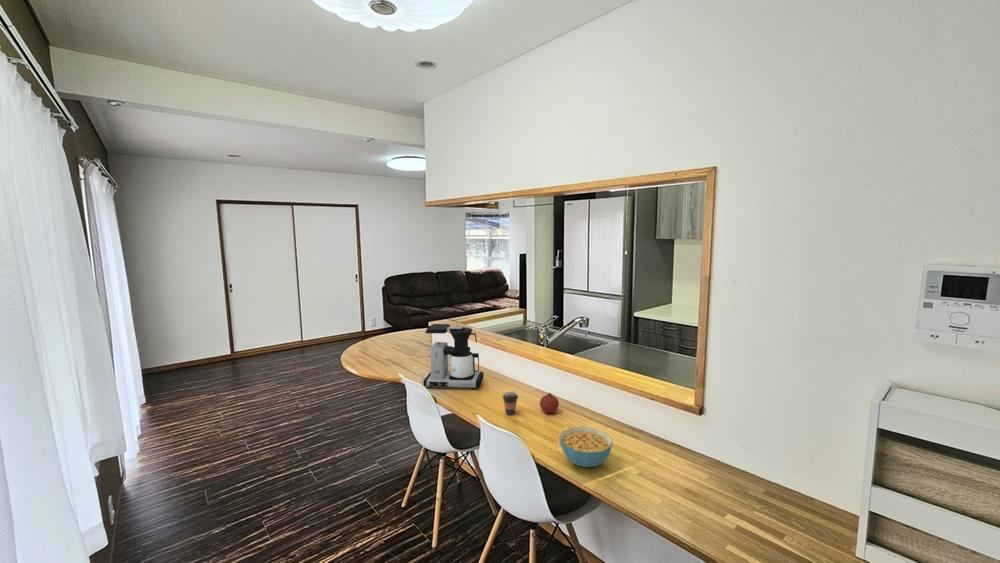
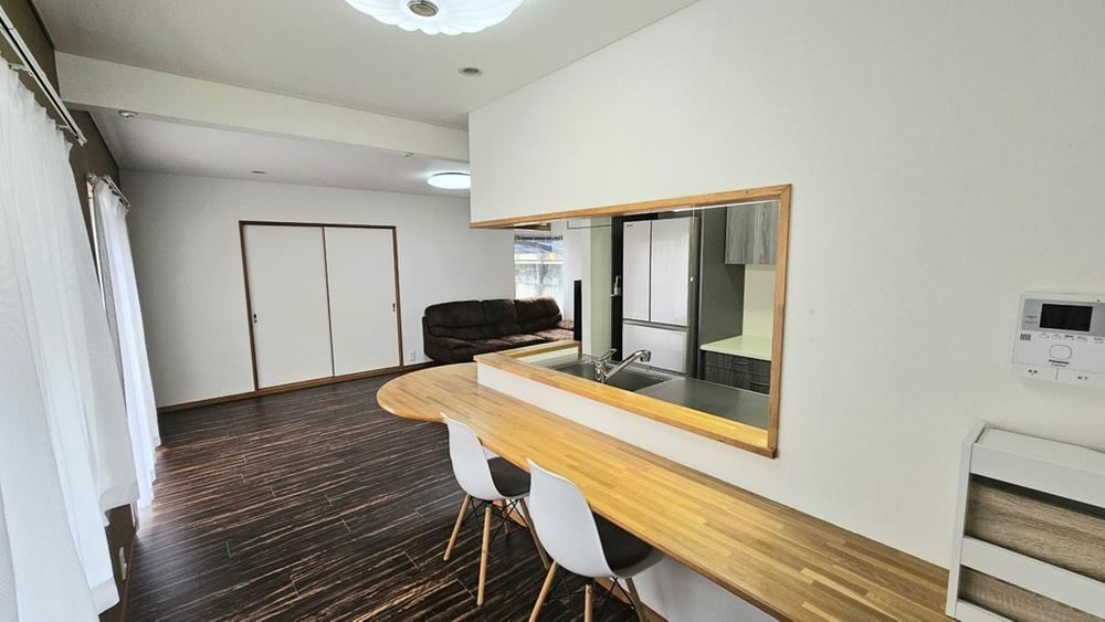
- cereal bowl (585, 450)
- coffee maker (453, 355)
- coffee cup (510, 403)
- fruit (549, 402)
